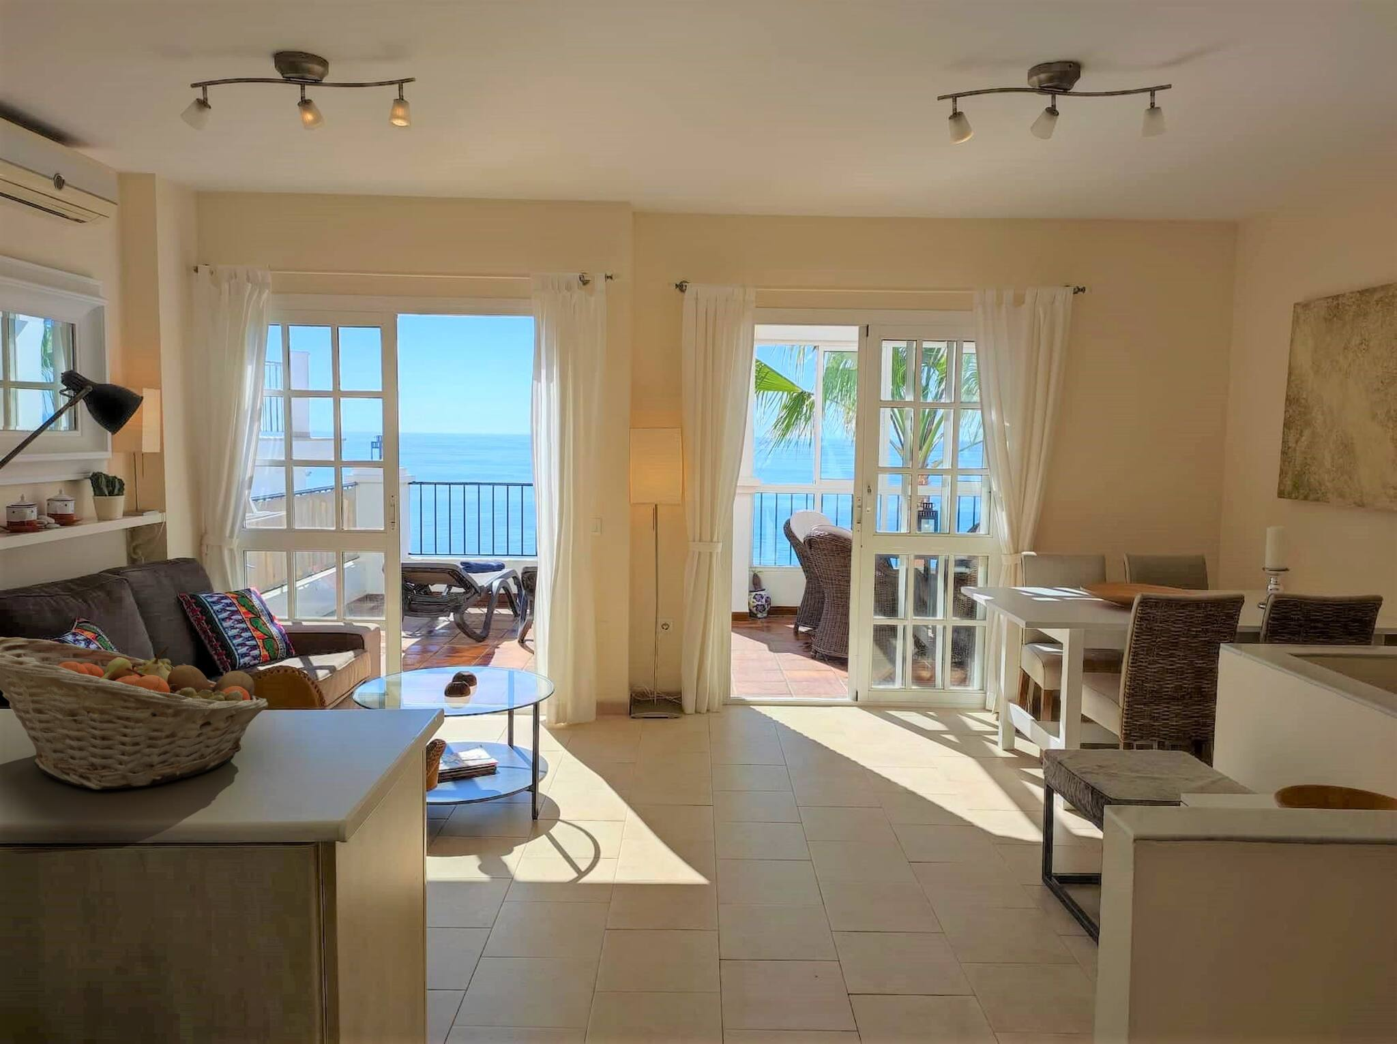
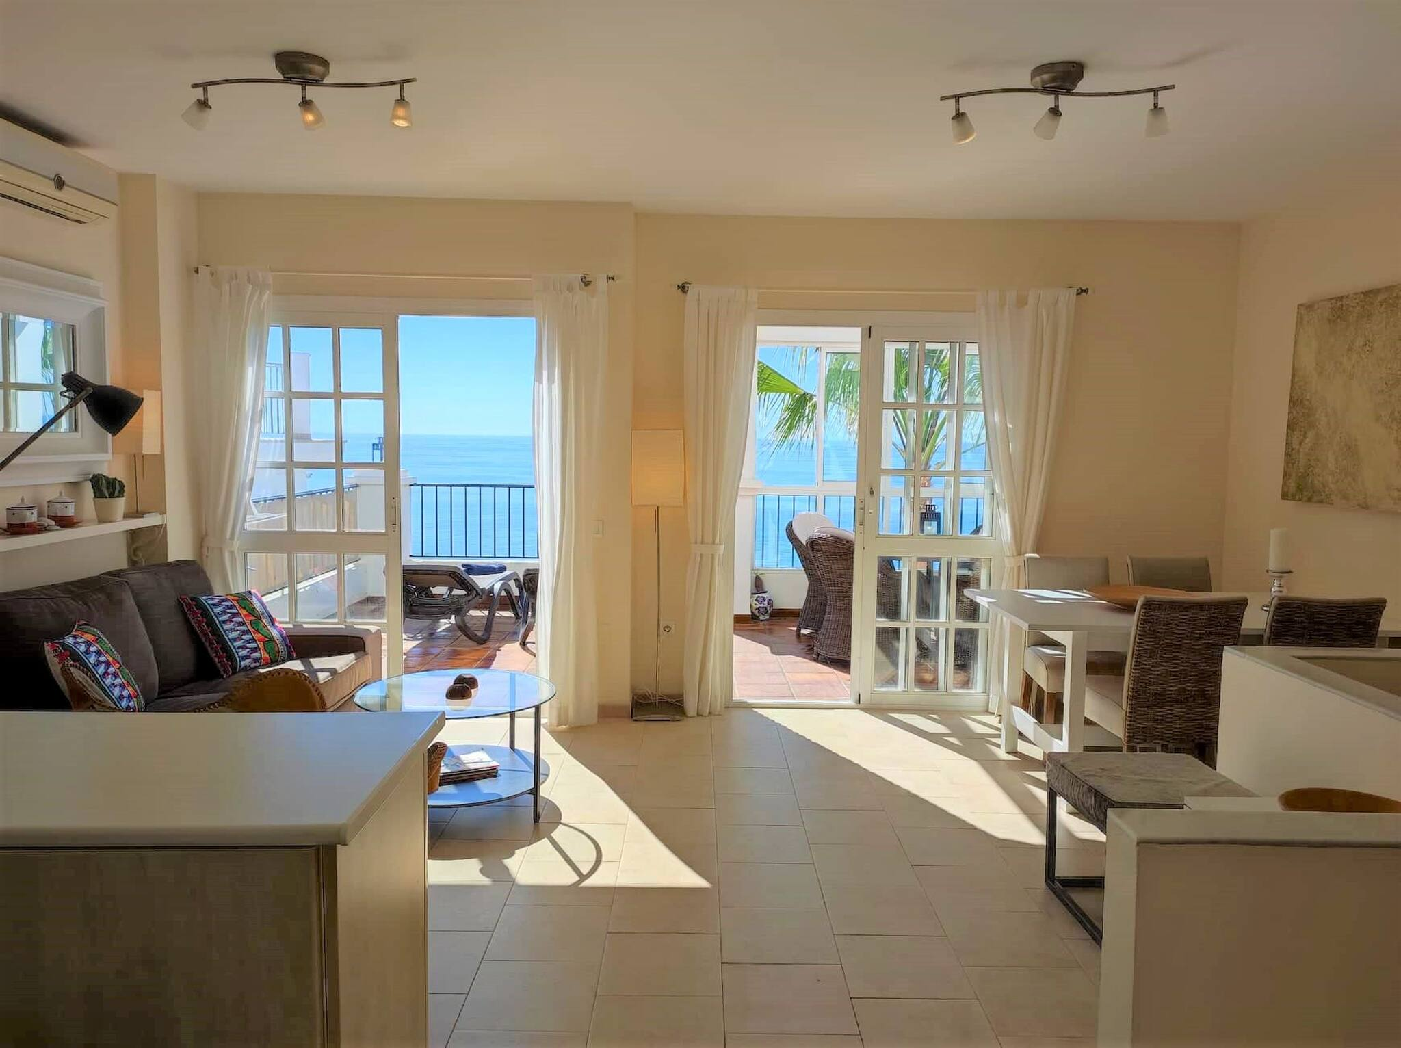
- fruit basket (125, 697)
